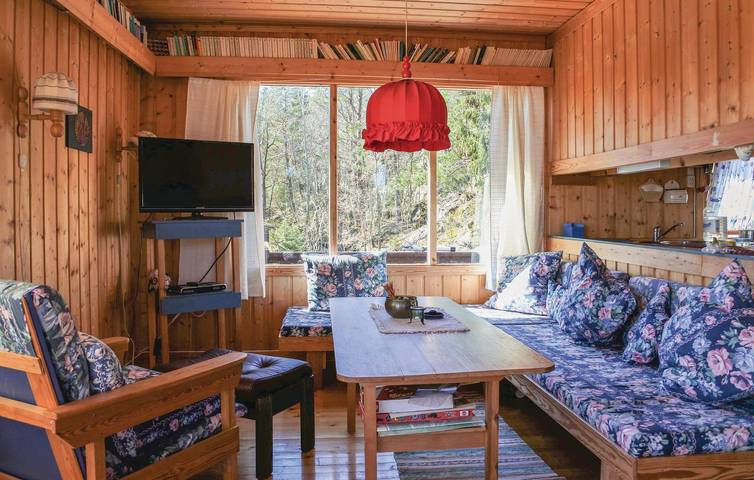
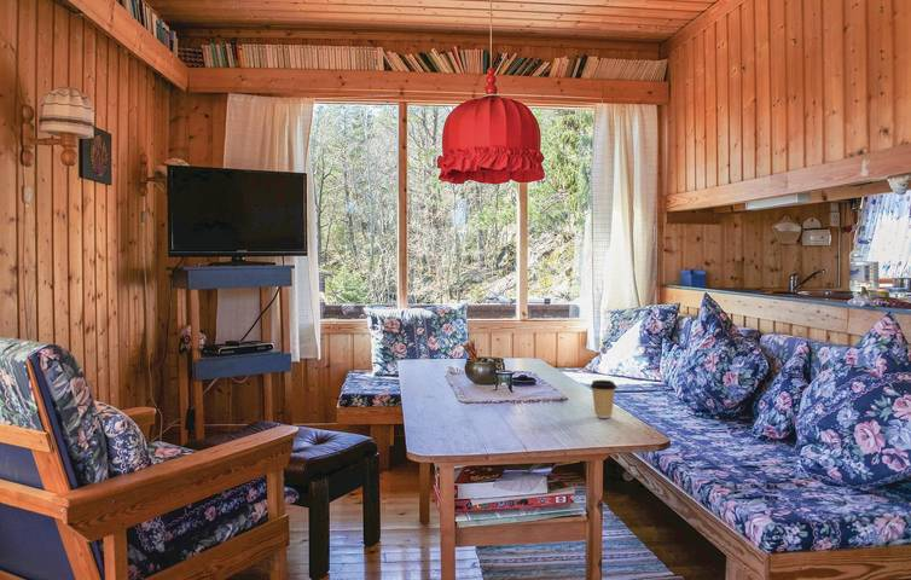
+ coffee cup (603, 399)
